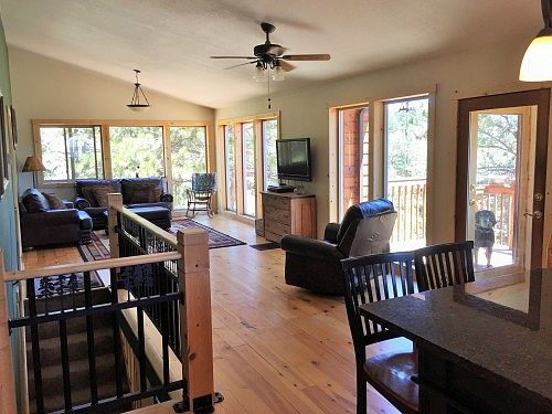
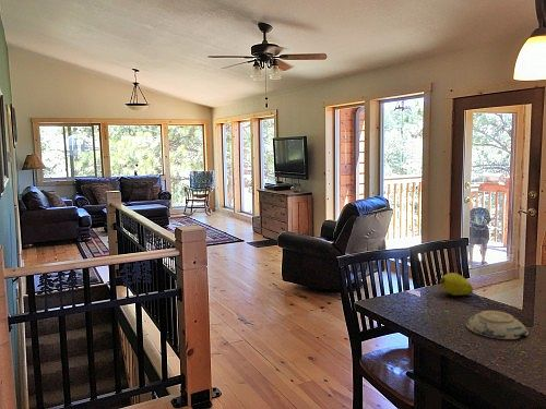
+ decorative bowl (496, 322)
+ fruit (459, 284)
